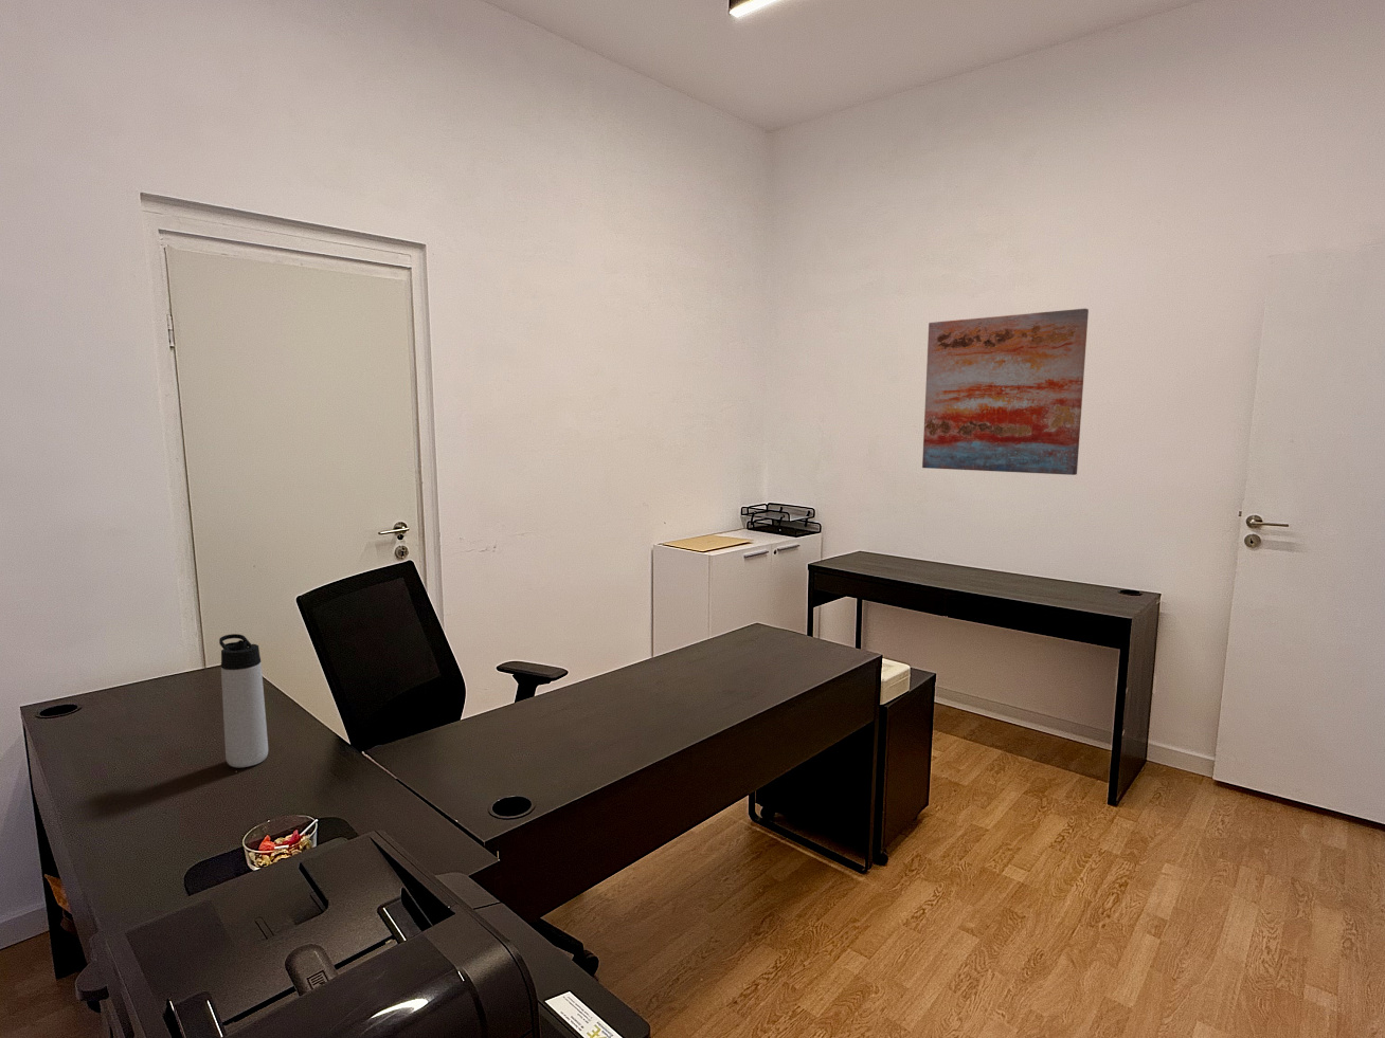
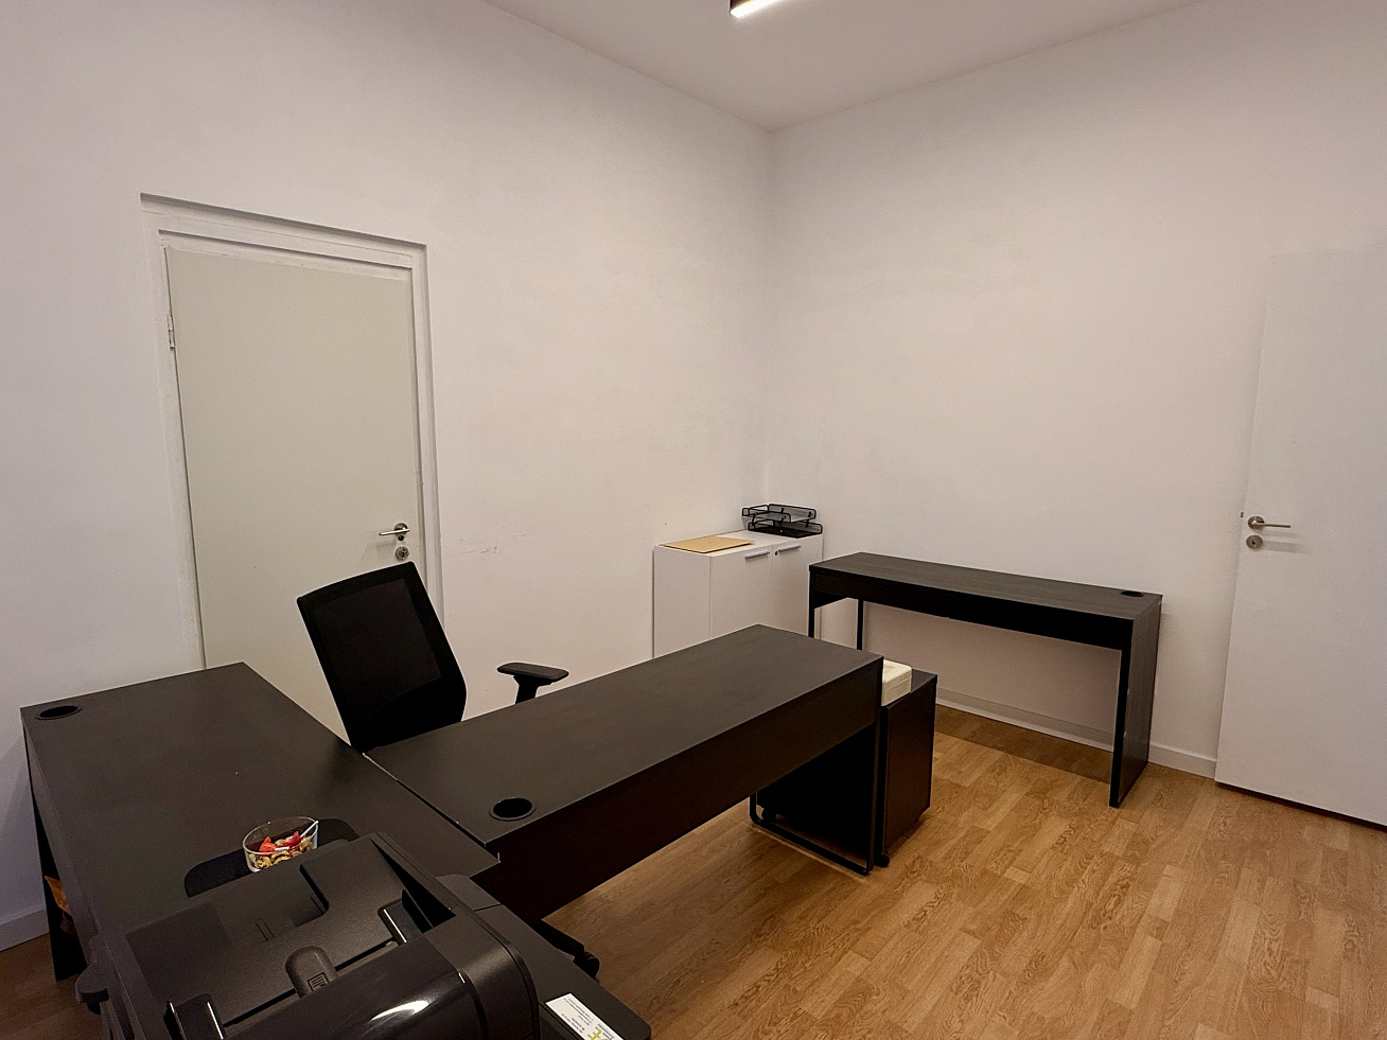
- thermos bottle (240, 699)
- wall art (999, 394)
